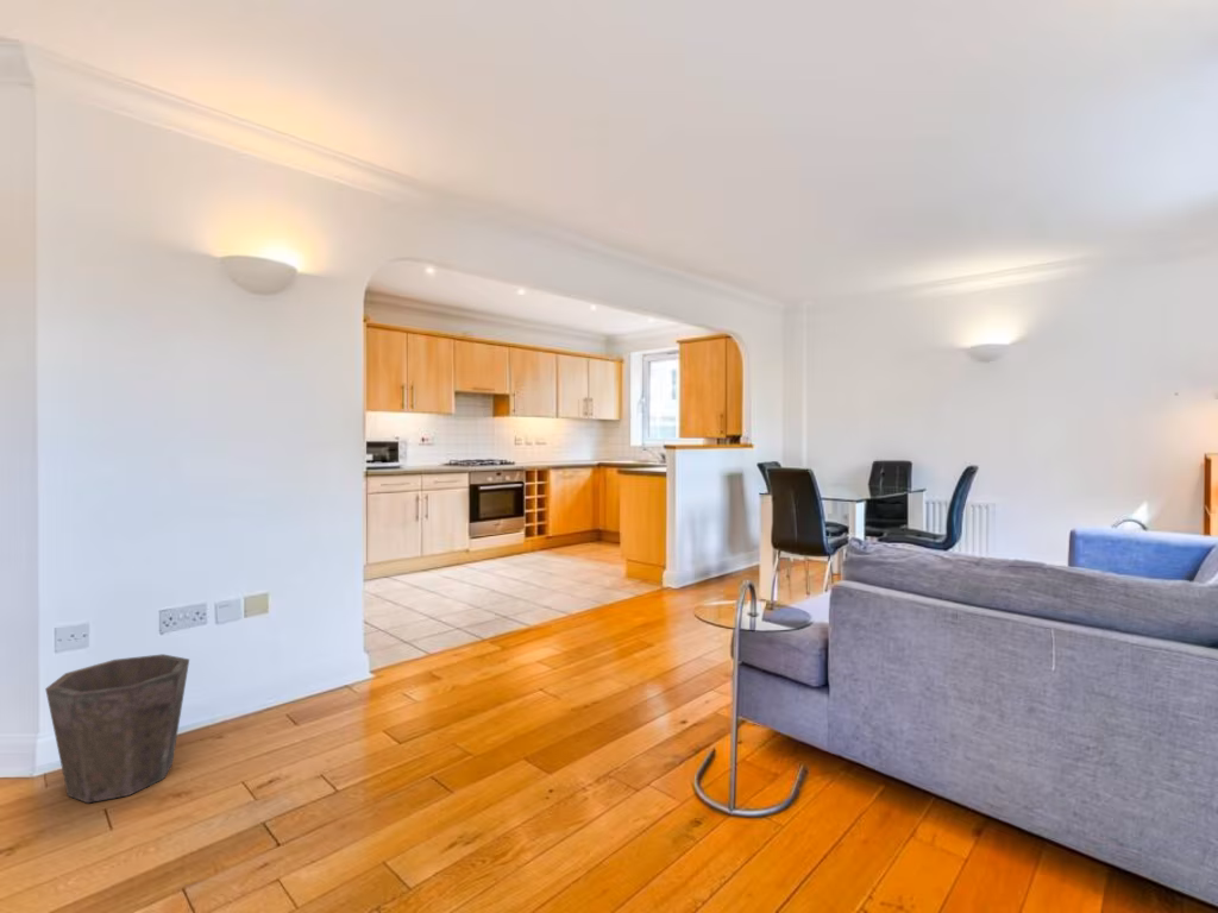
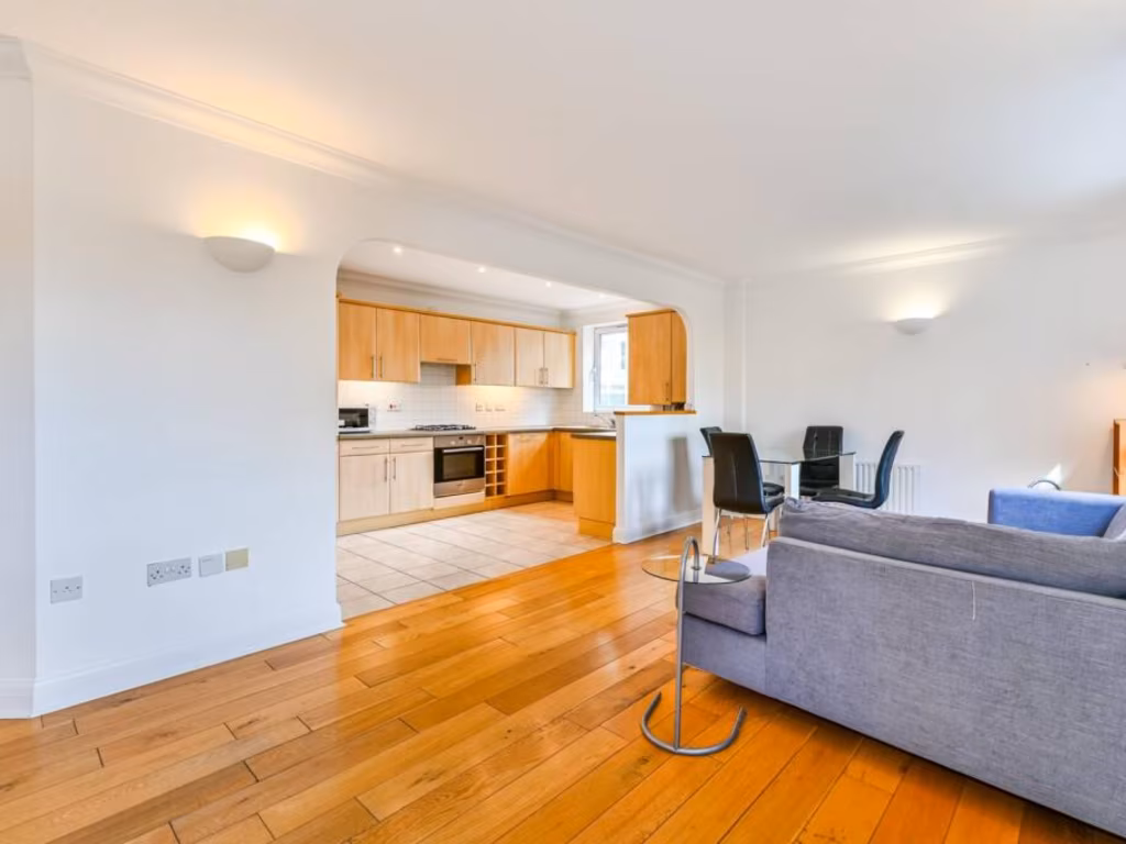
- waste bin (121, 725)
